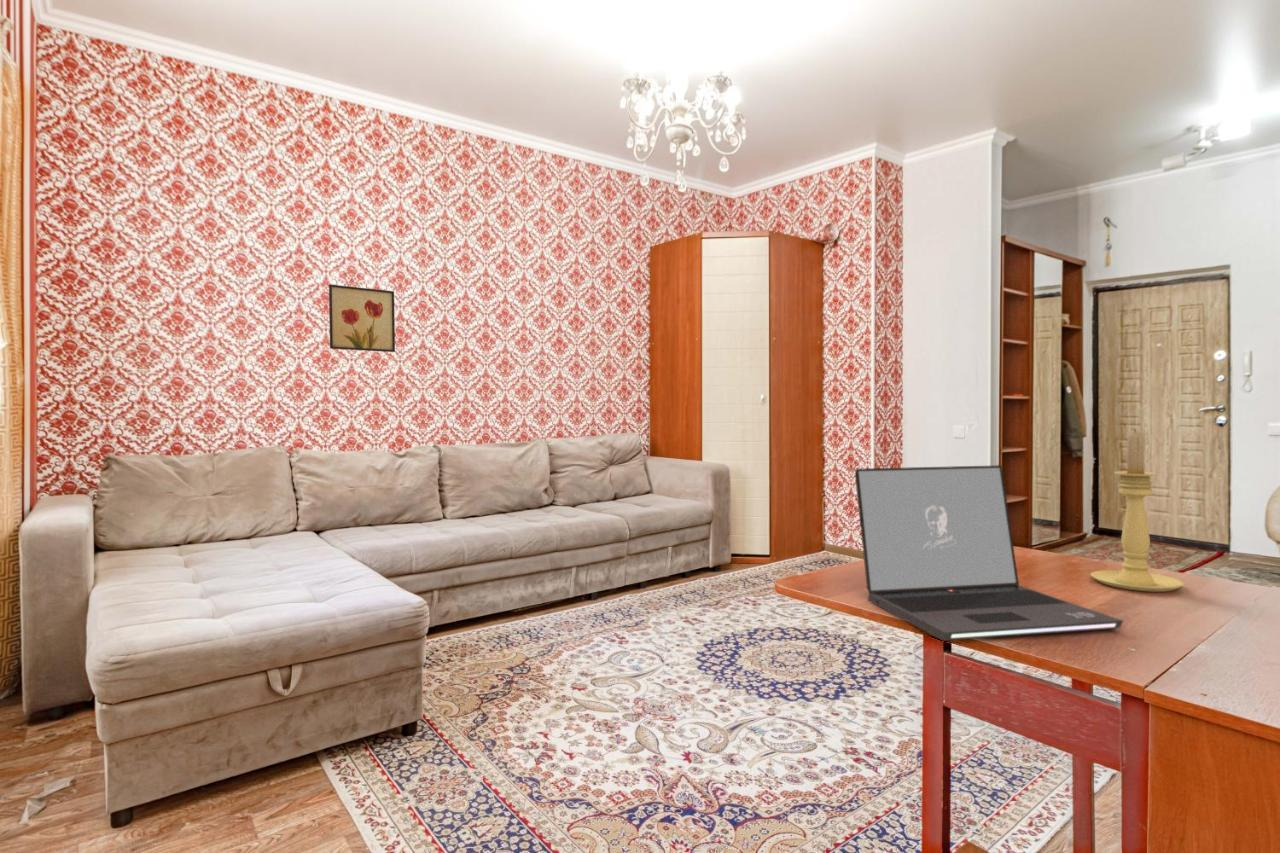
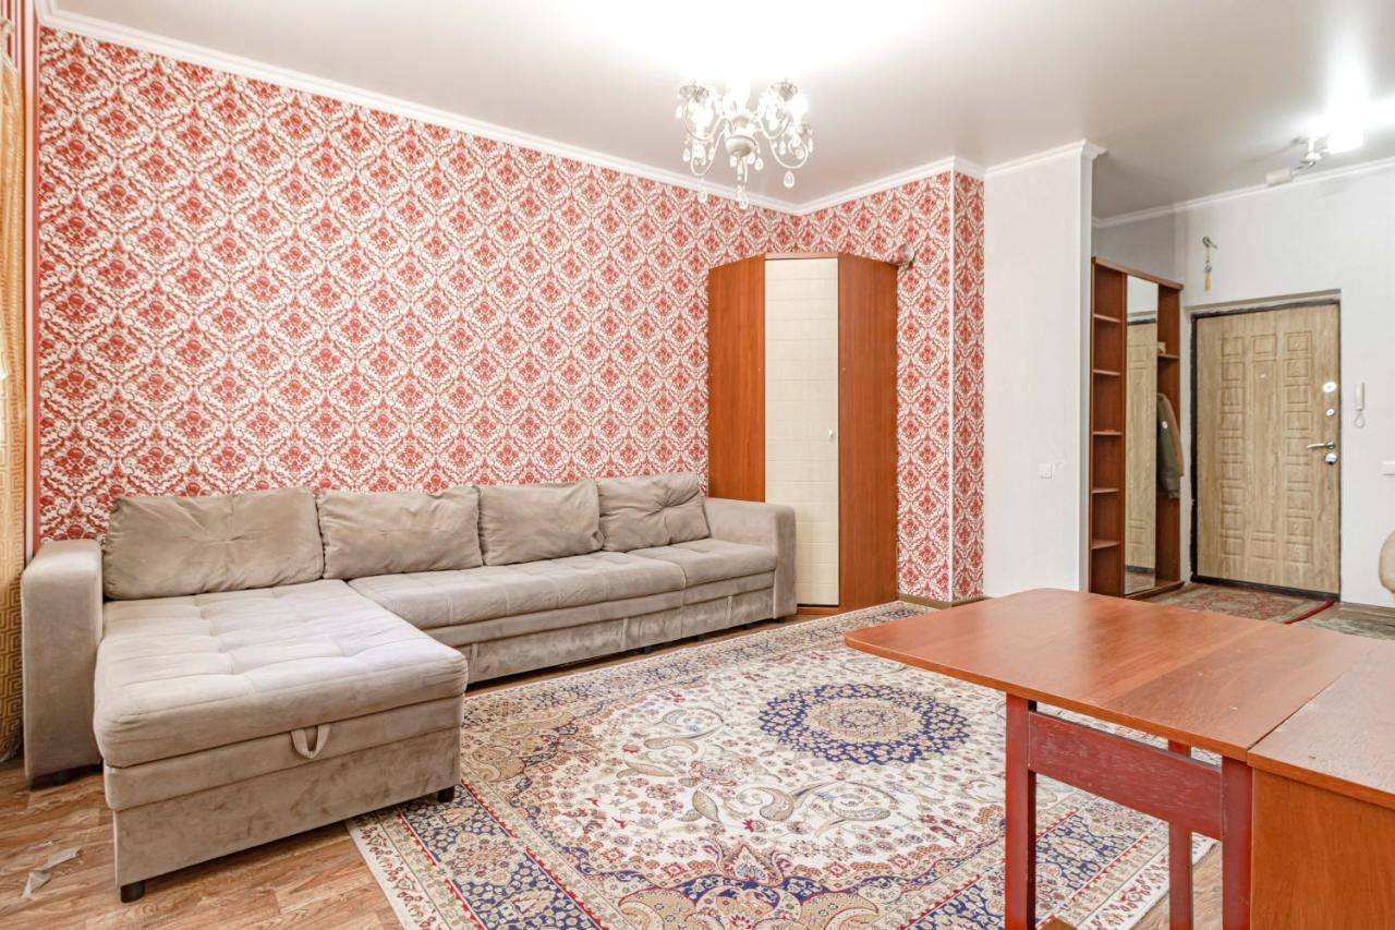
- wall art (362, 319)
- candle holder (1135, 505)
- laptop (976, 541)
